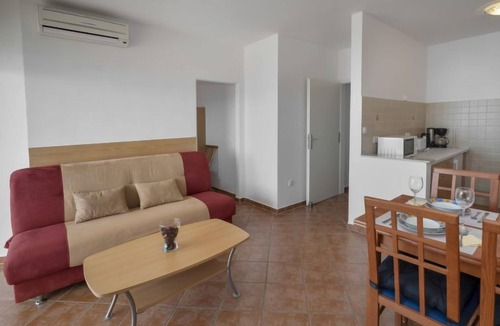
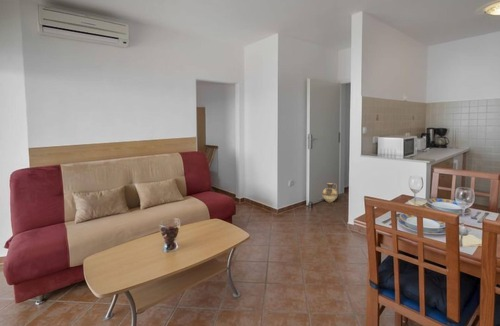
+ ceramic jug (329, 192)
